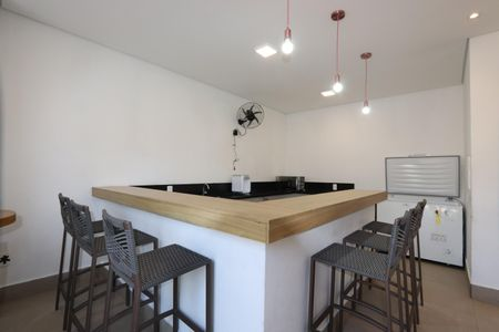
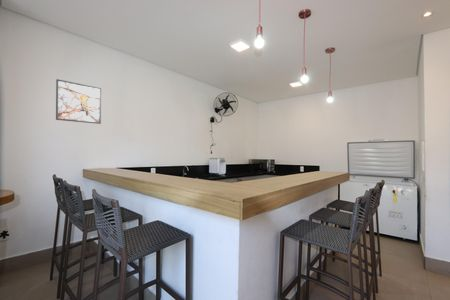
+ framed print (80, 103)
